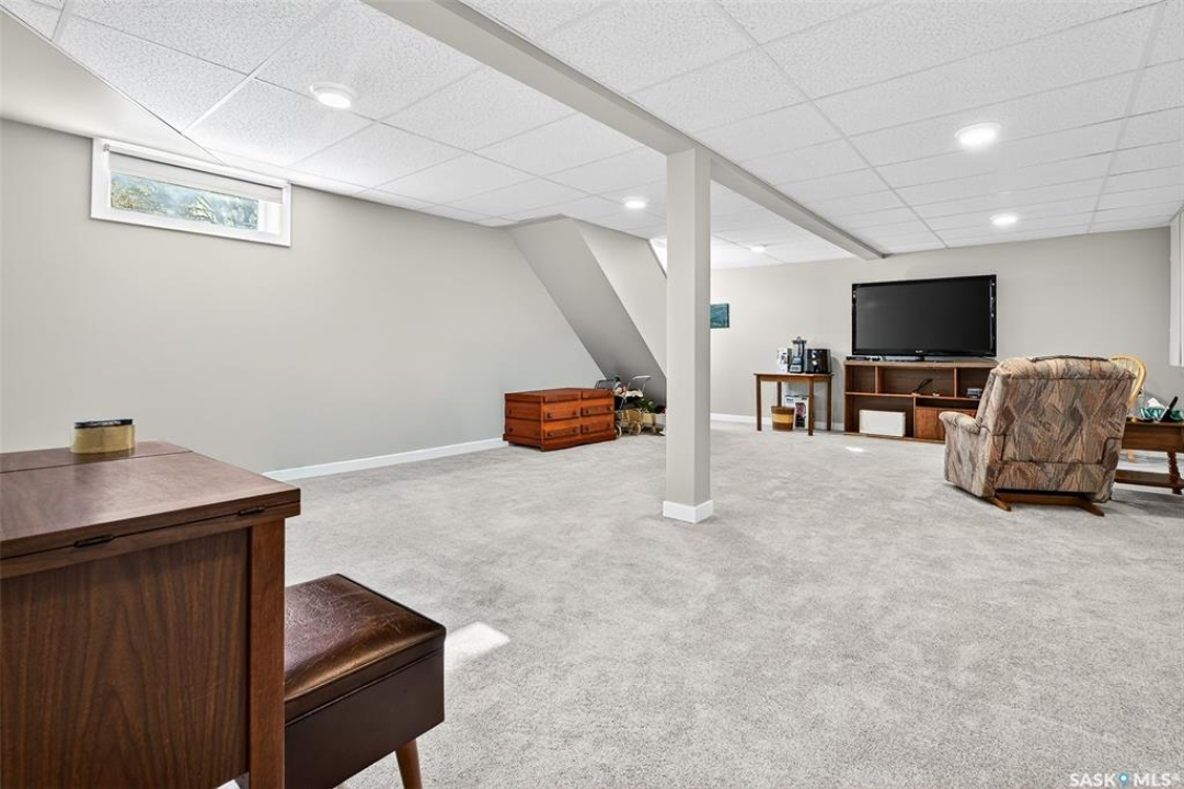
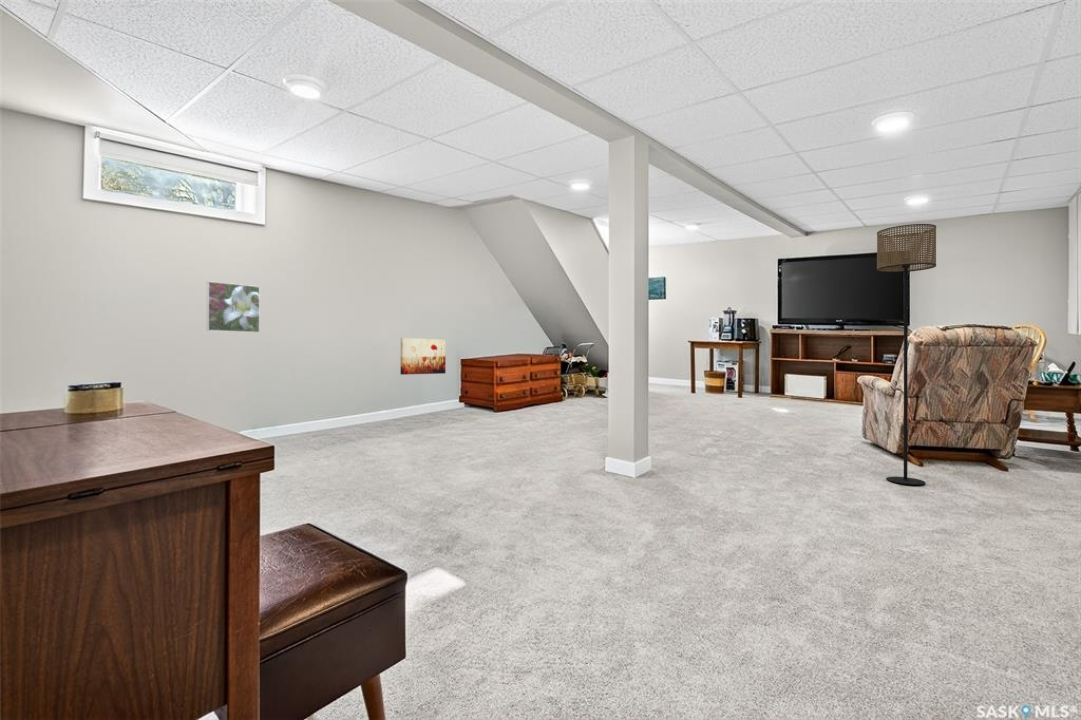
+ wall art (423, 356)
+ floor lamp (905, 355)
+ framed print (234, 307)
